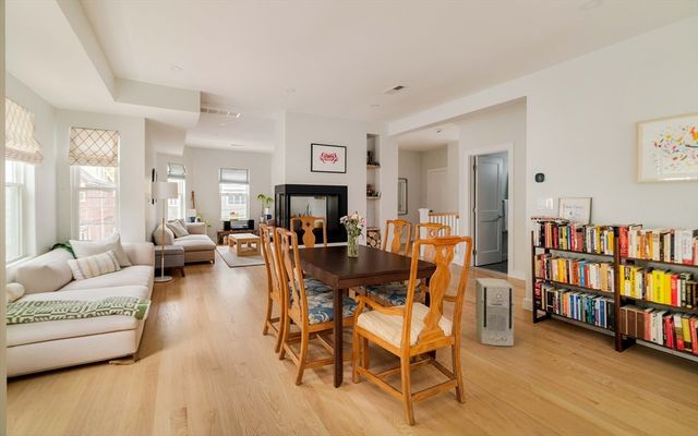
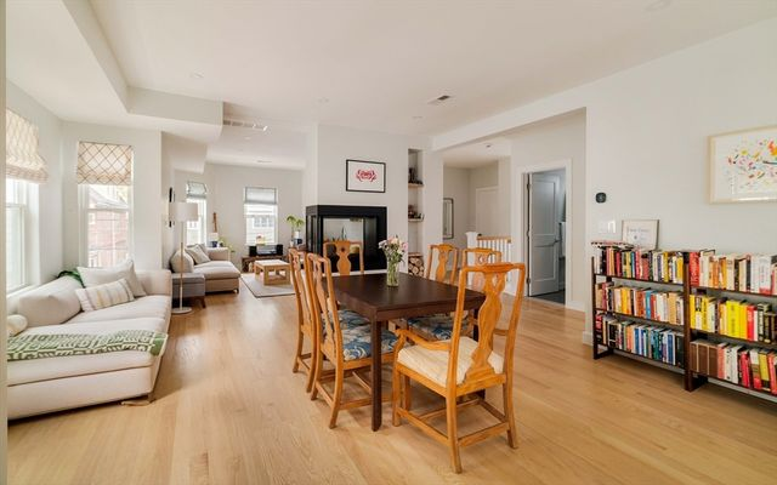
- air purifier (493, 310)
